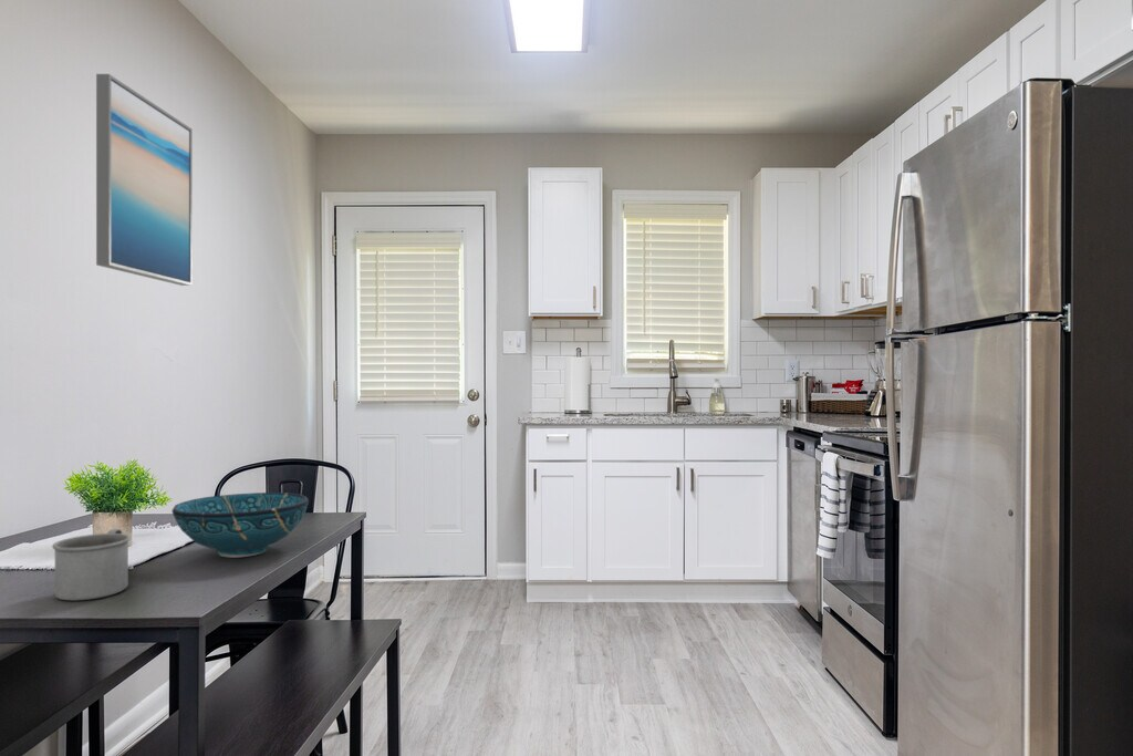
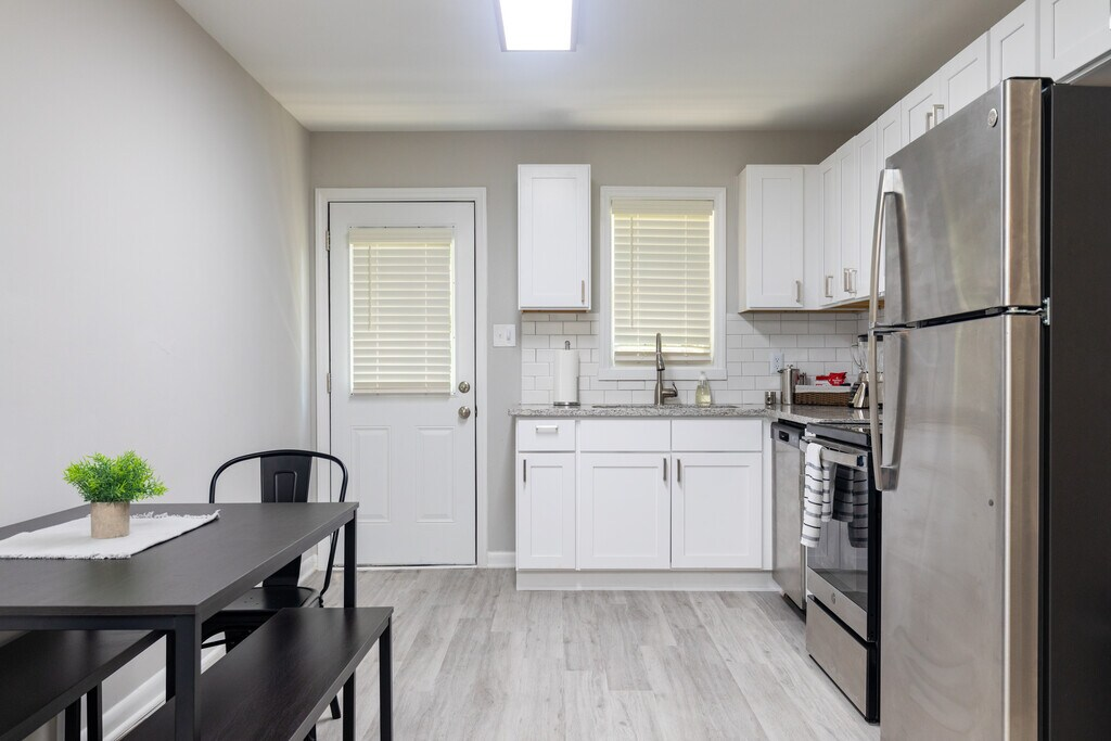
- wall art (148, 189)
- mug (94, 563)
- decorative bowl (242, 527)
